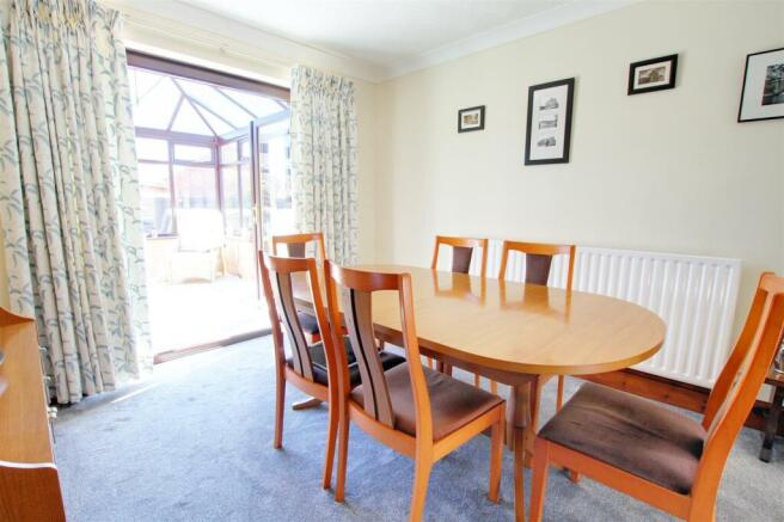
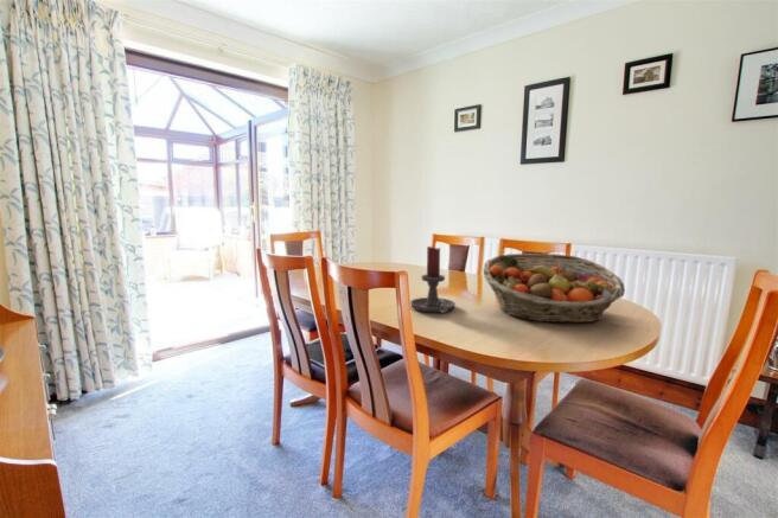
+ fruit basket (548, 284)
+ candle holder (435, 277)
